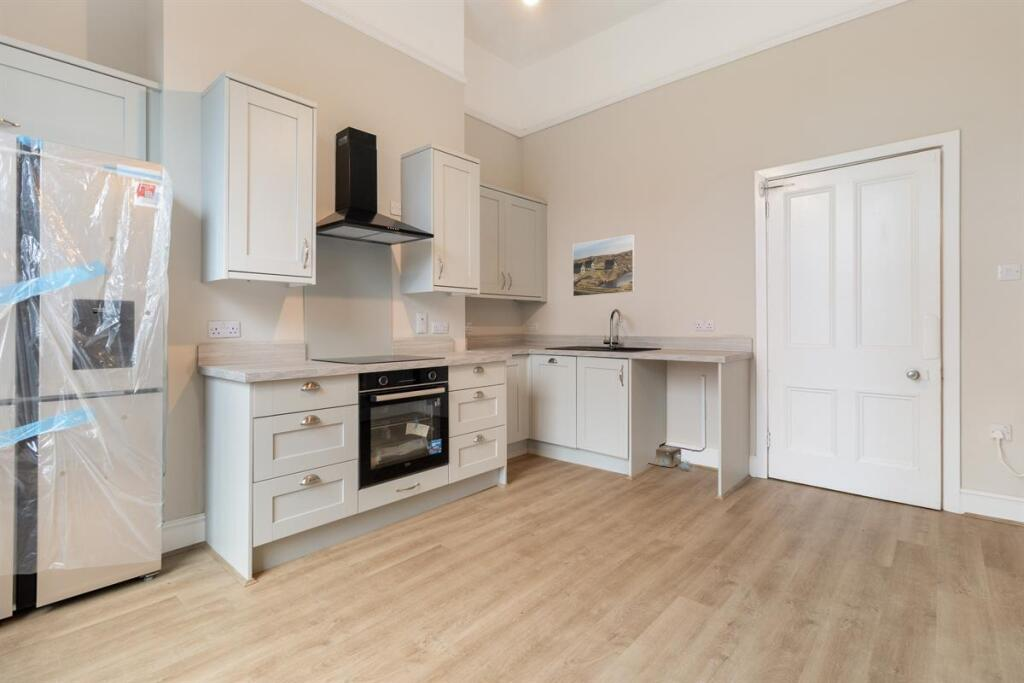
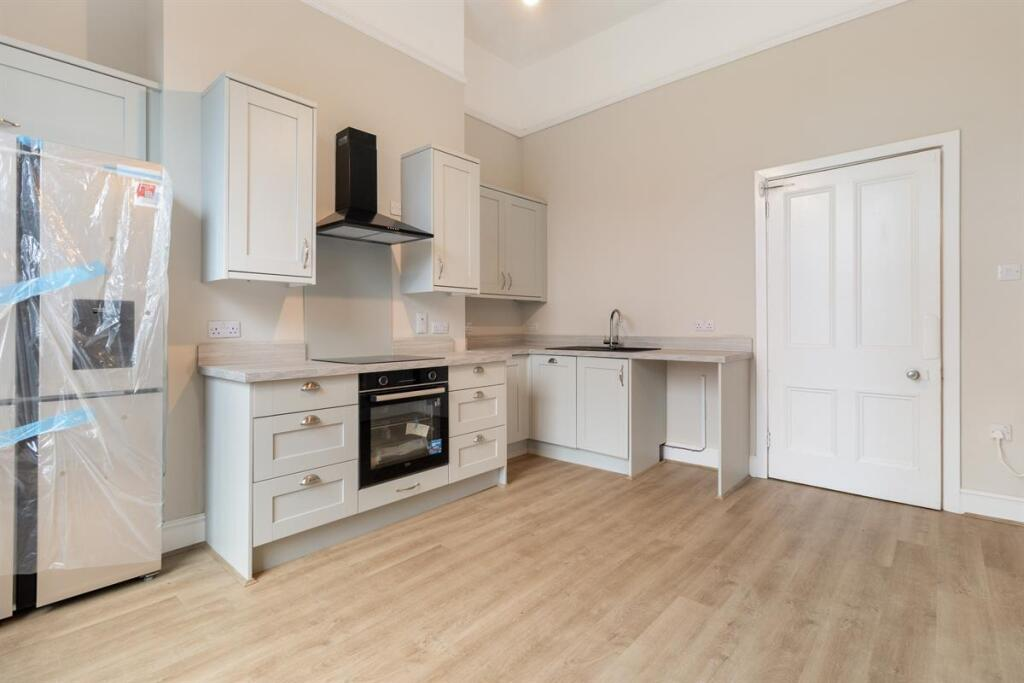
- cardboard box (671, 456)
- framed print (602, 267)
